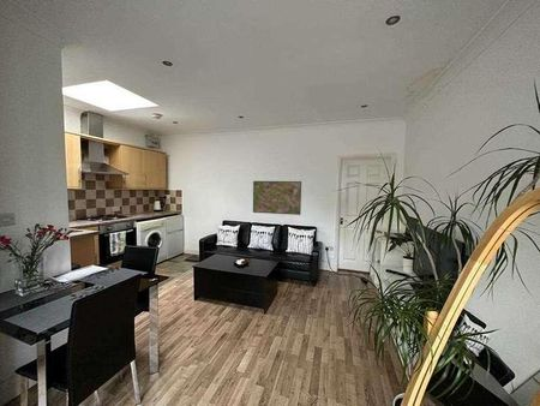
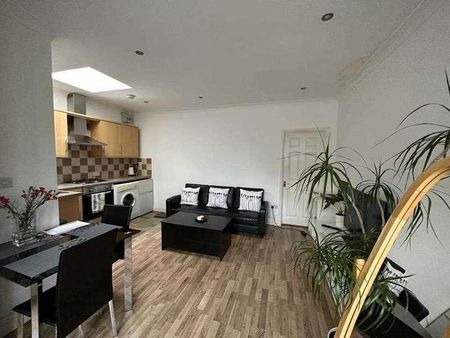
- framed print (276, 197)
